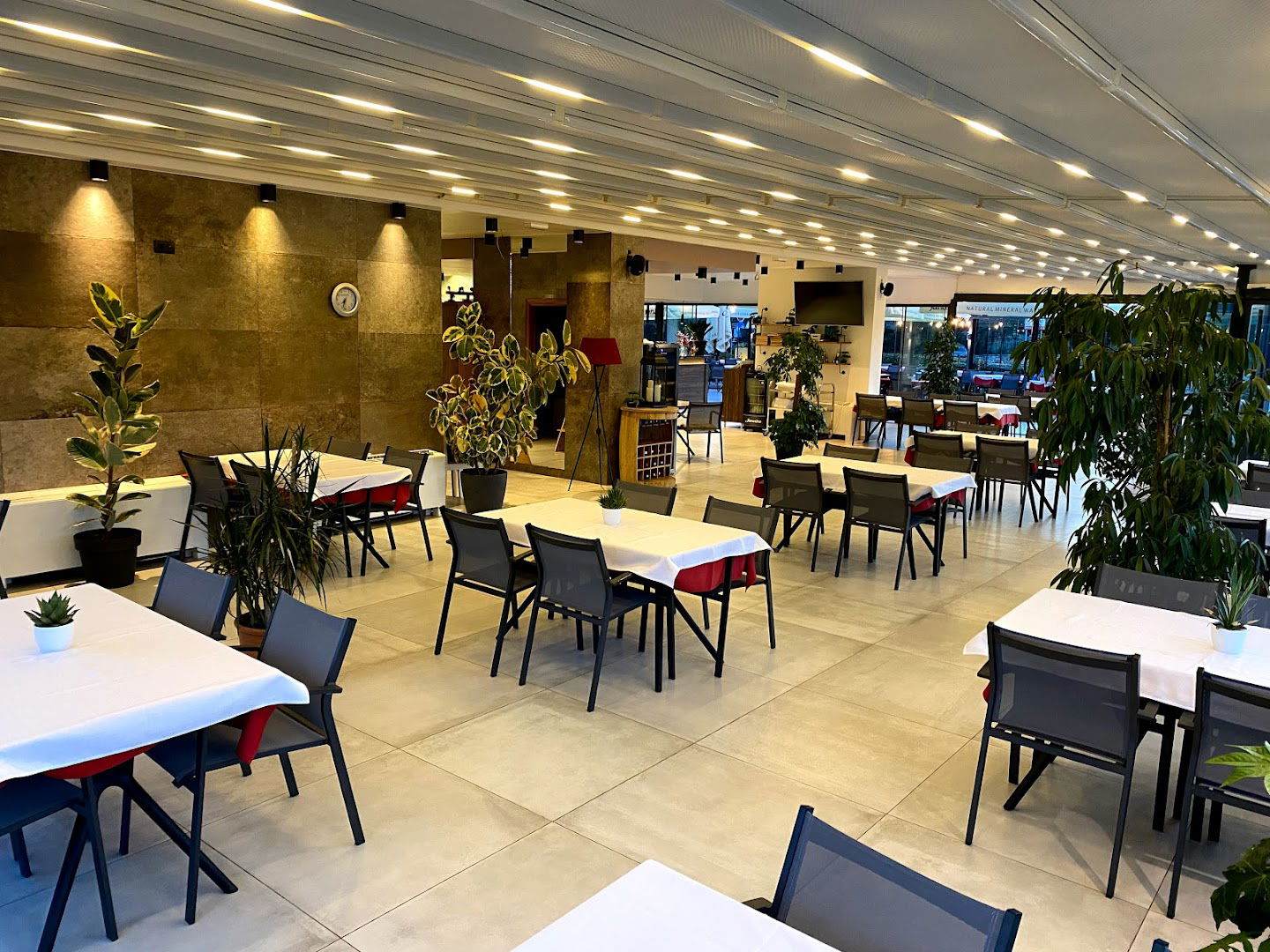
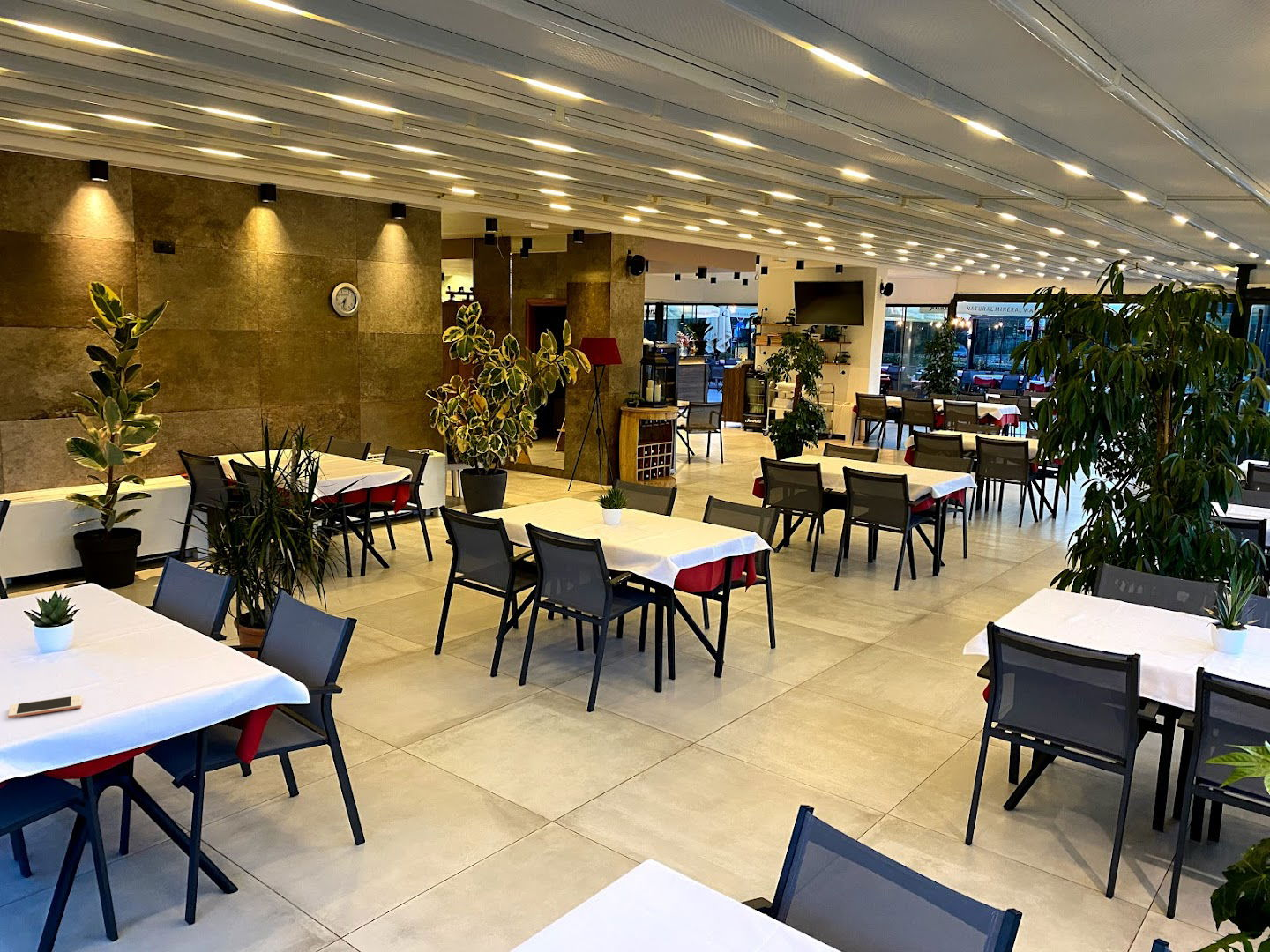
+ cell phone (46, 706)
